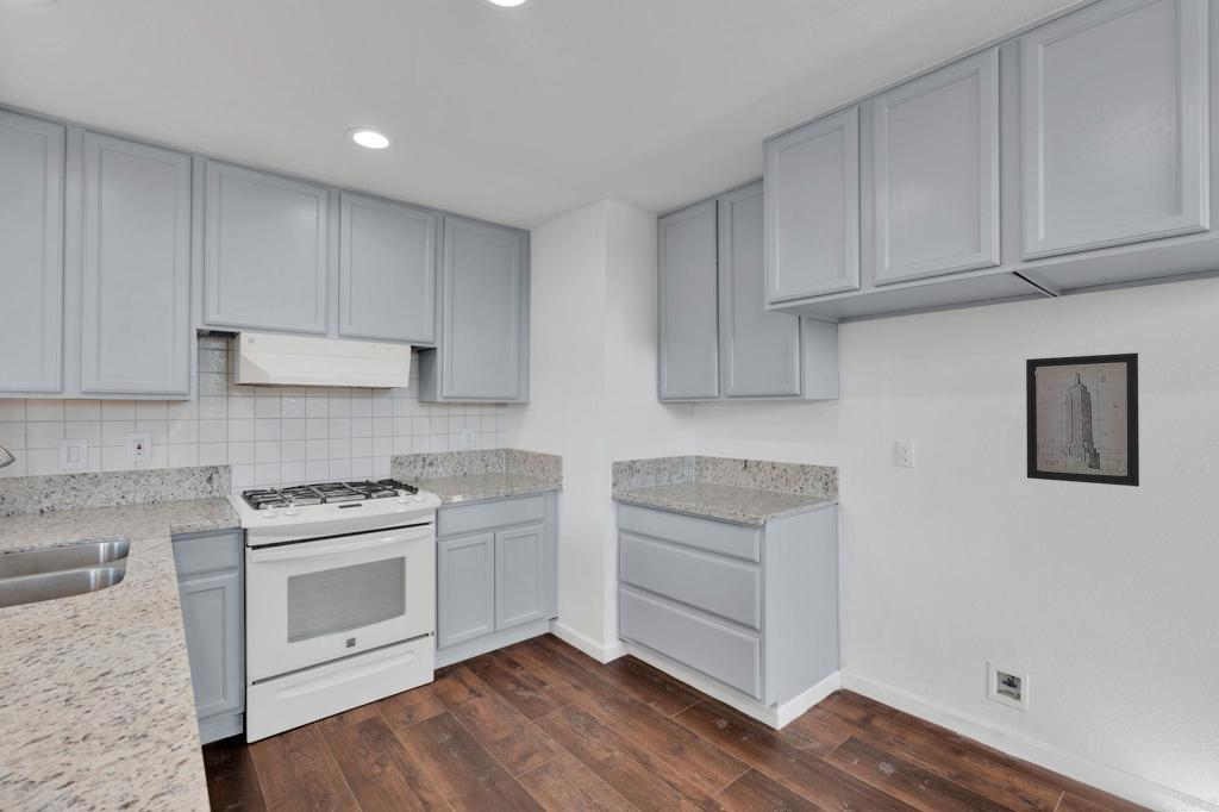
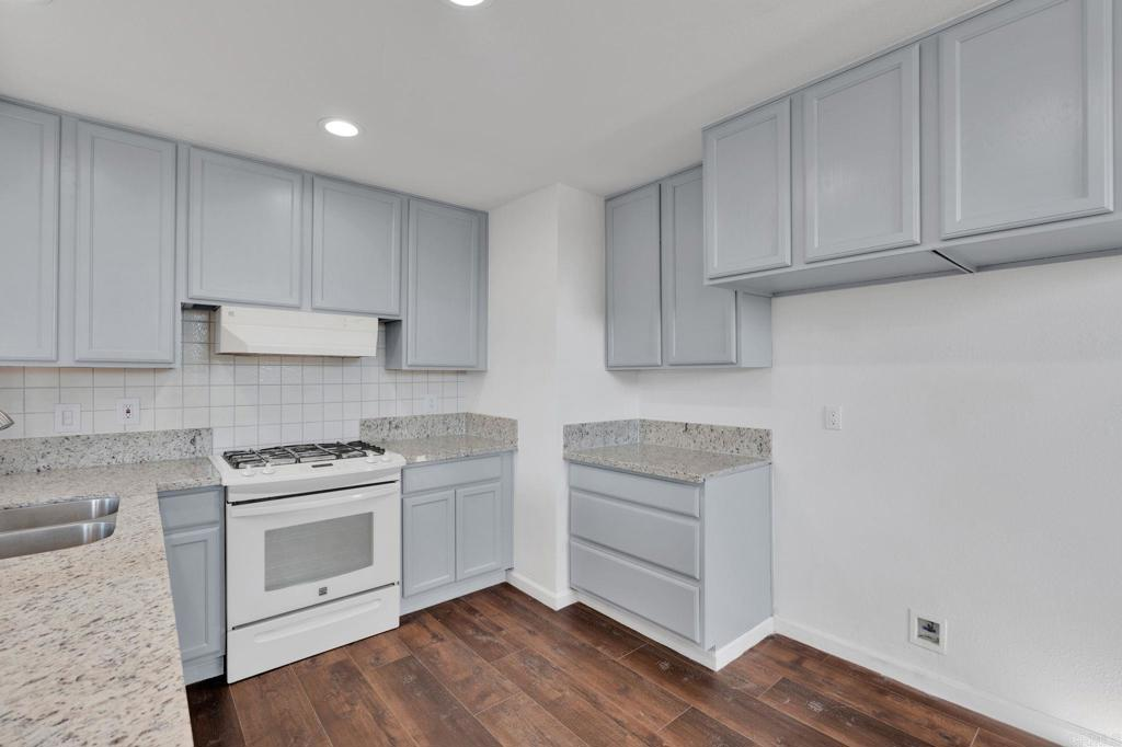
- wall art (1079, 419)
